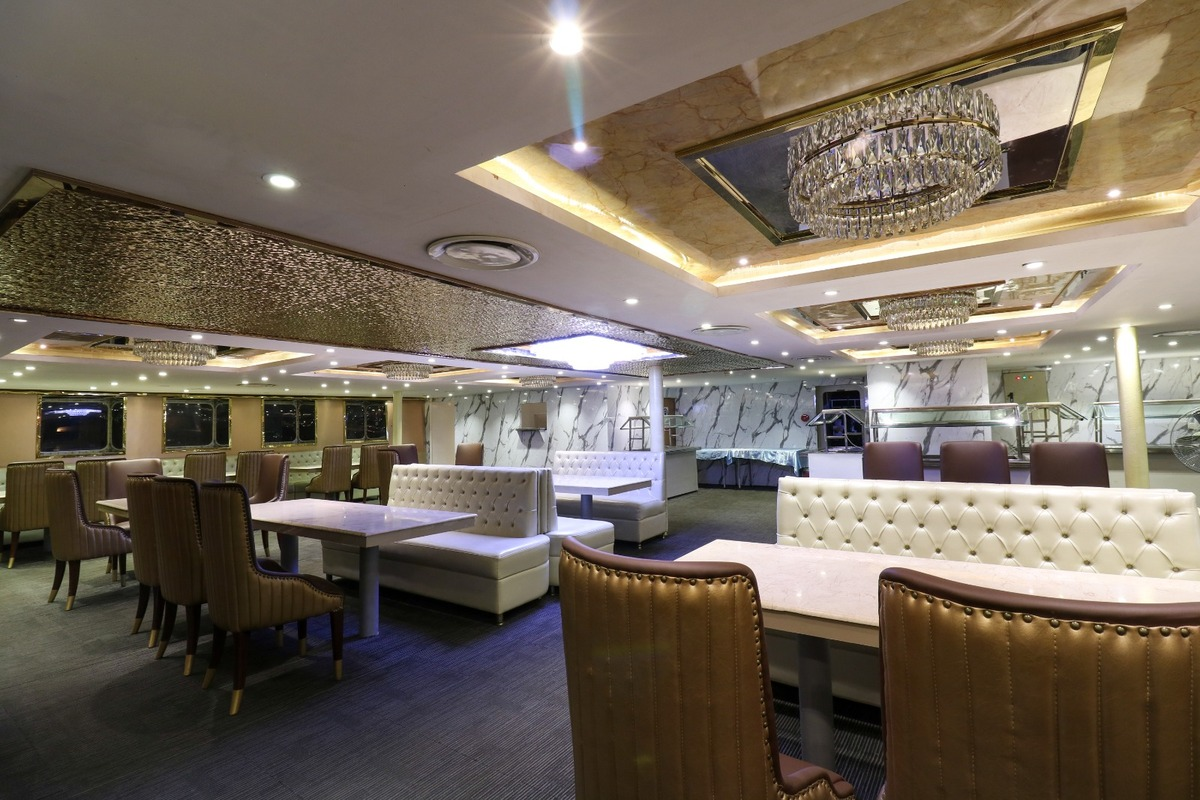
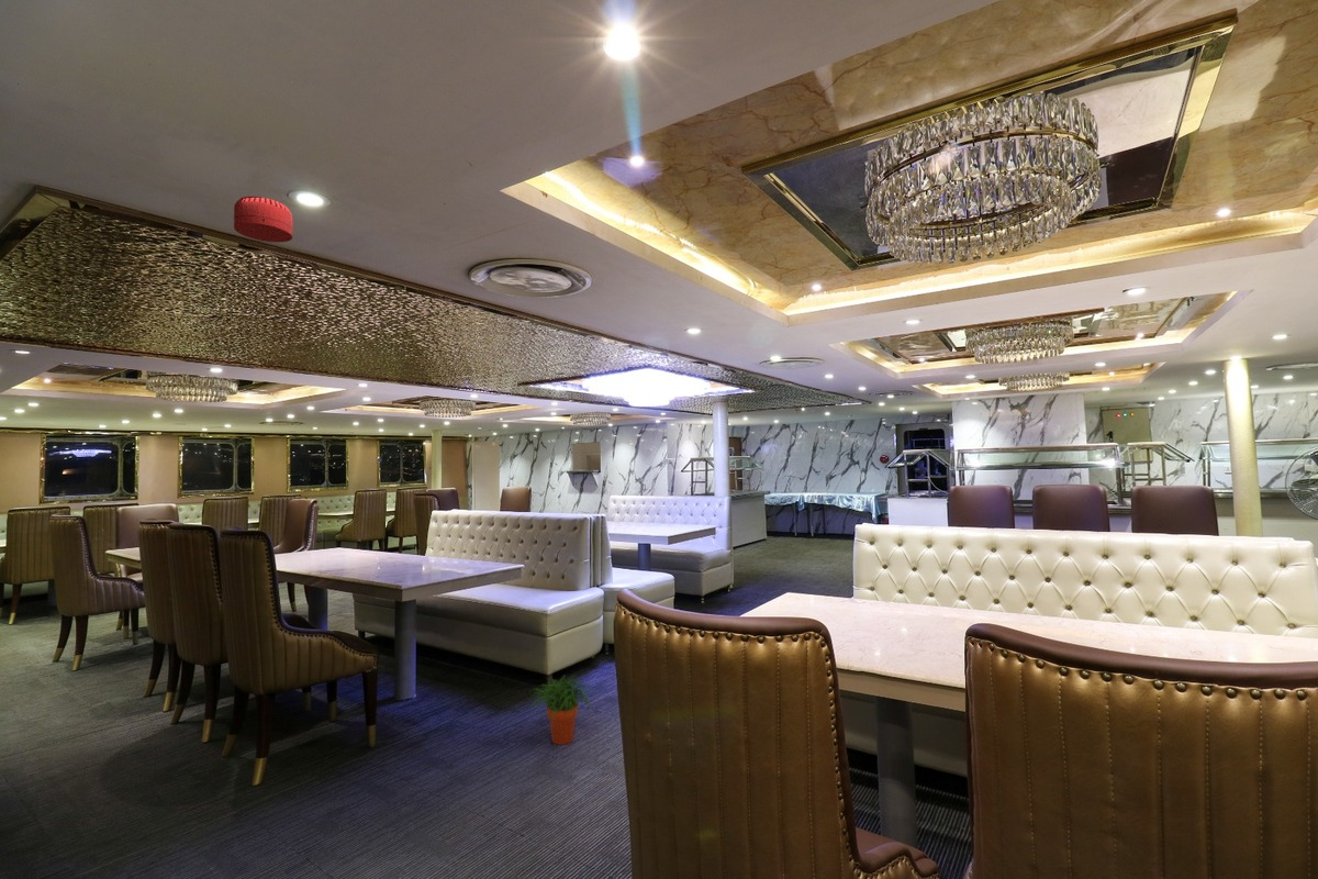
+ potted plant (563, 709)
+ smoke detector (264, 219)
